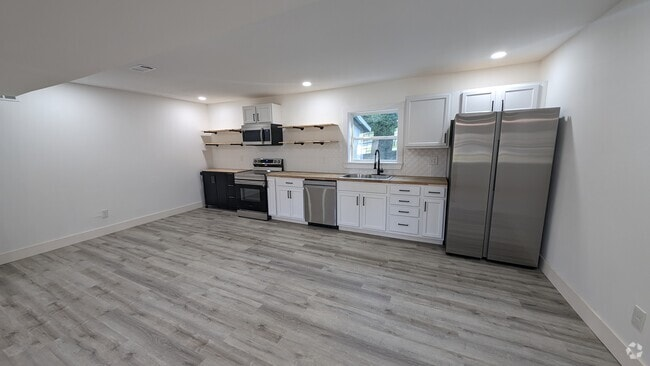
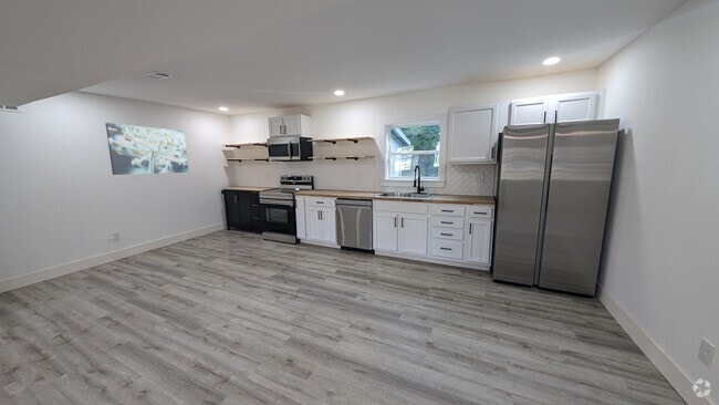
+ wall art (152, 150)
